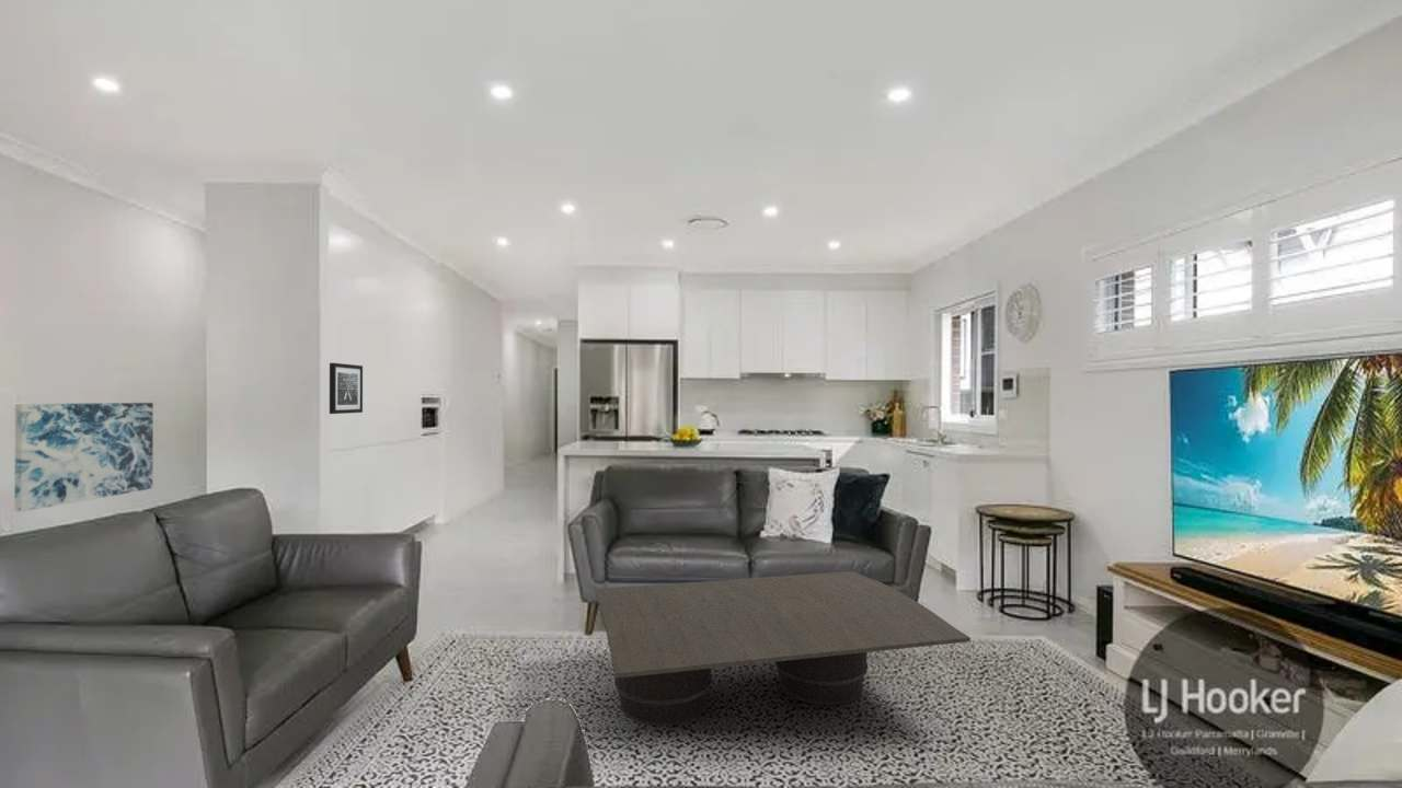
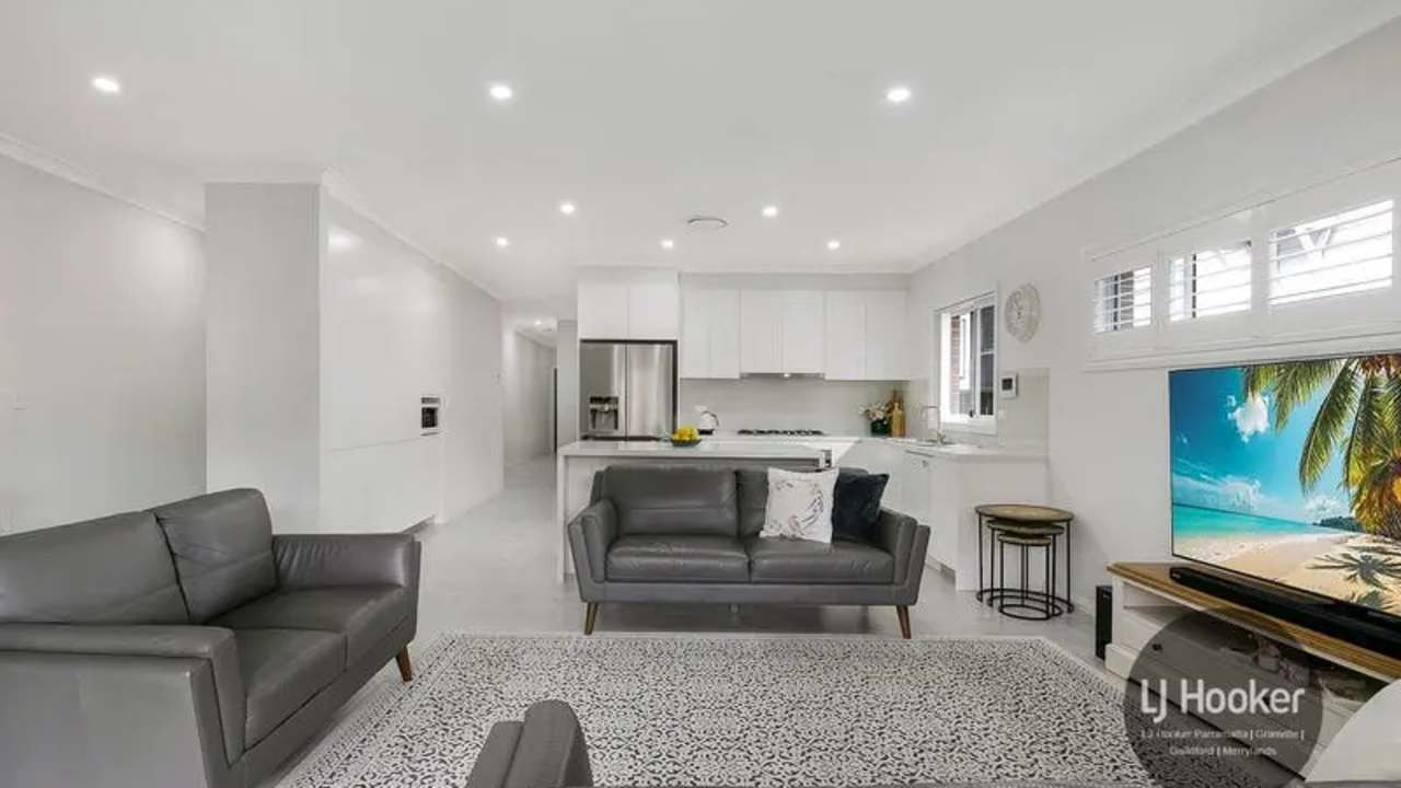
- wall art (91, 451)
- wall art (346, 389)
- coffee table (761, 650)
